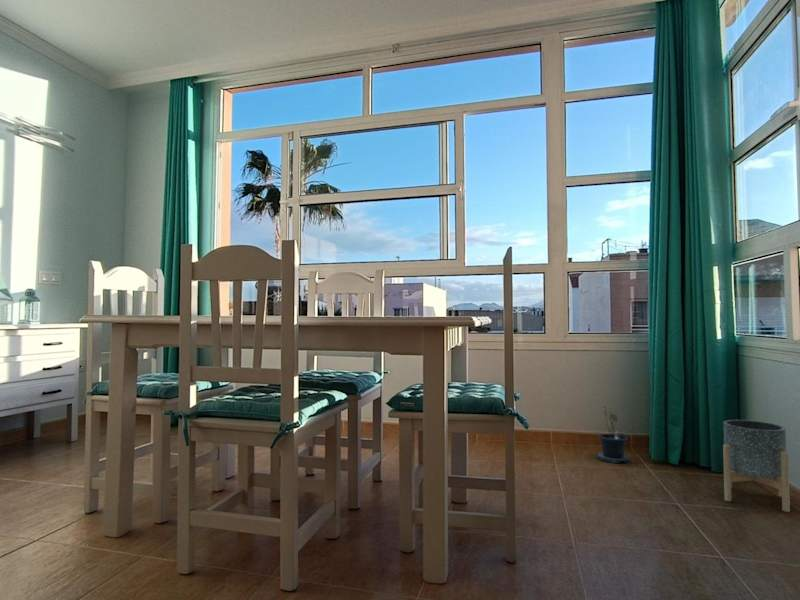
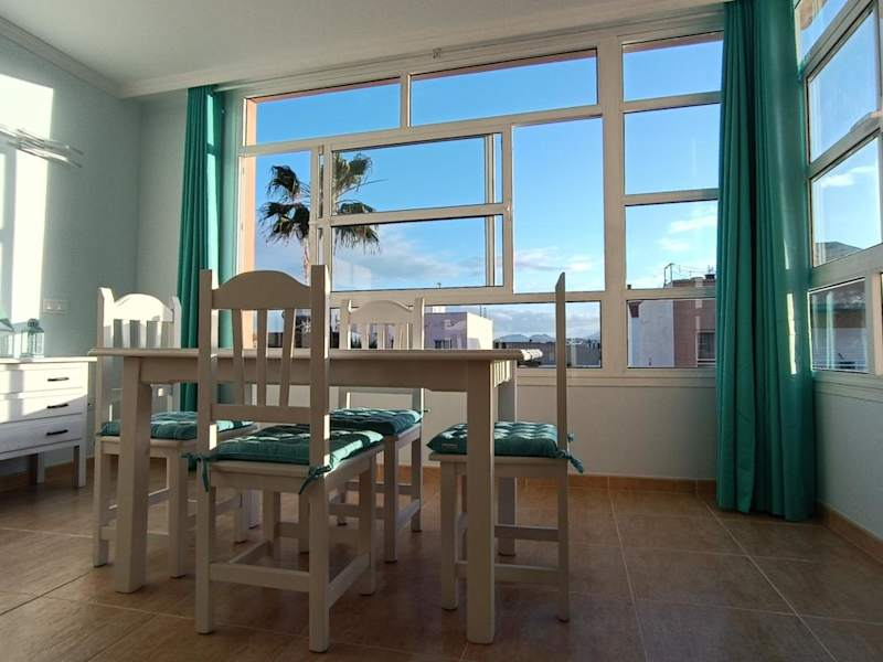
- potted plant (612, 431)
- planter (754, 461)
